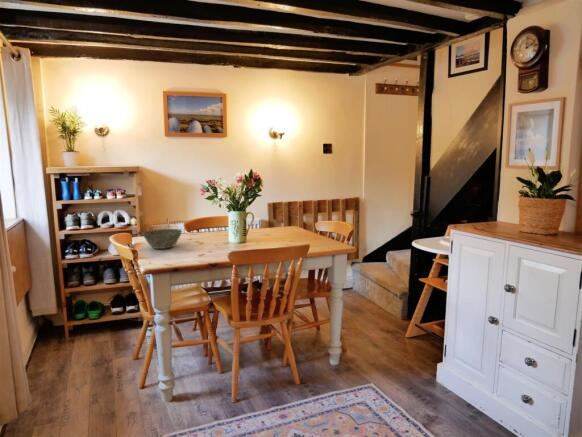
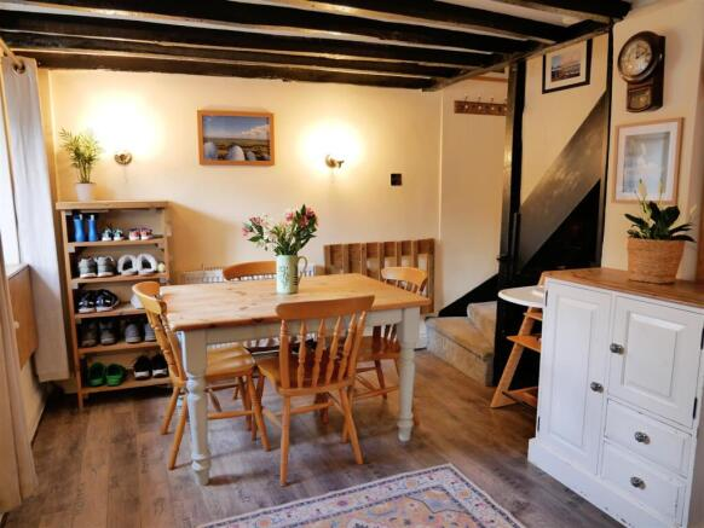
- bowl (163, 239)
